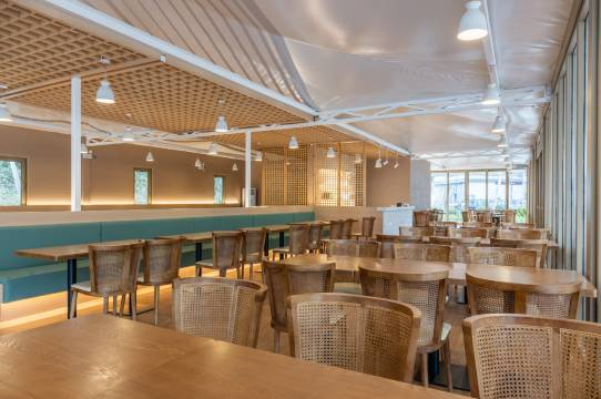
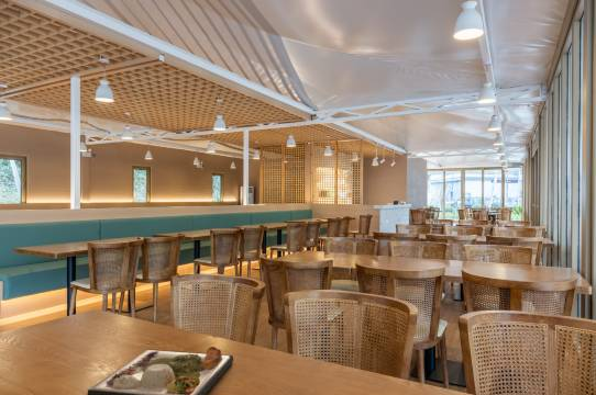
+ dinner plate (167, 369)
